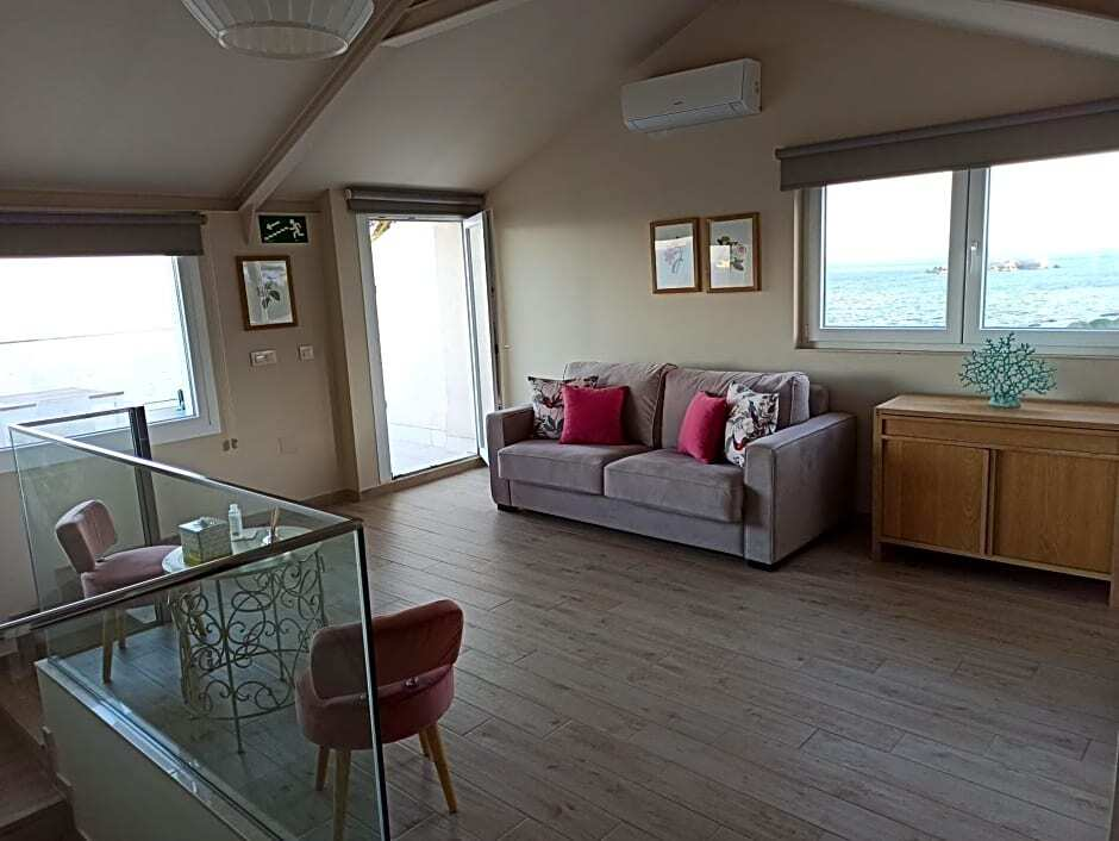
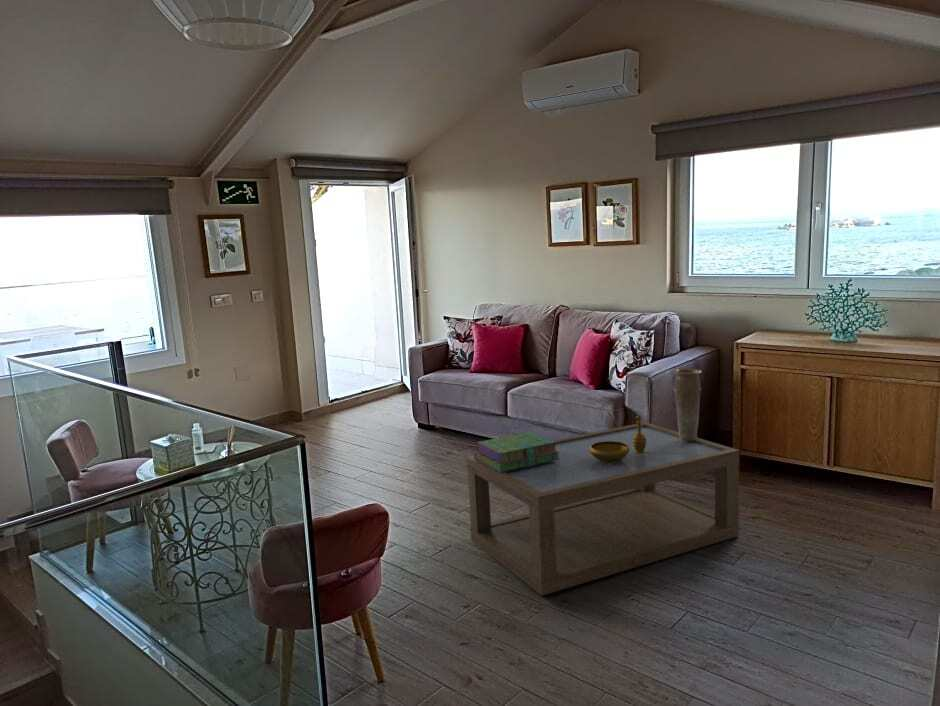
+ coffee table (601, 496)
+ vase (687, 404)
+ decorative bowl (619, 442)
+ stack of books (516, 450)
